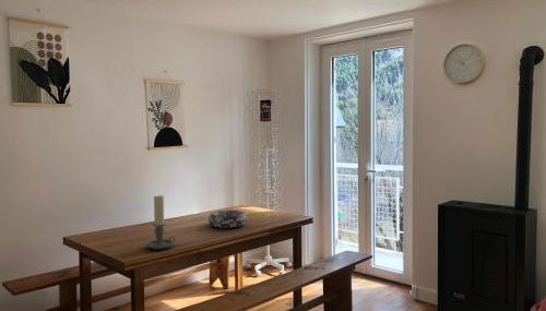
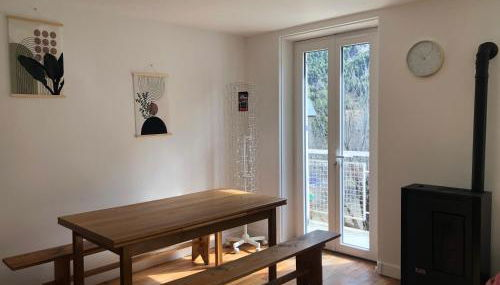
- candle holder (161, 220)
- decorative bowl (227, 218)
